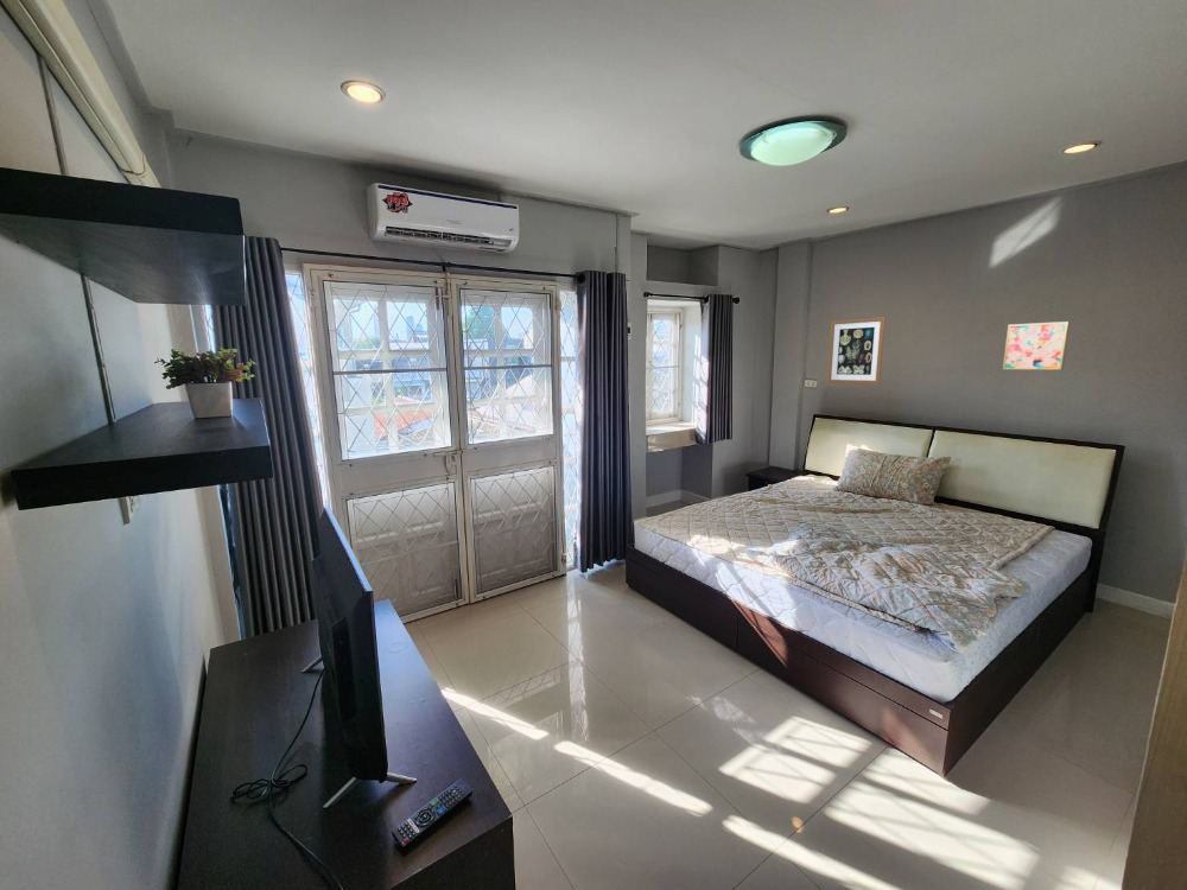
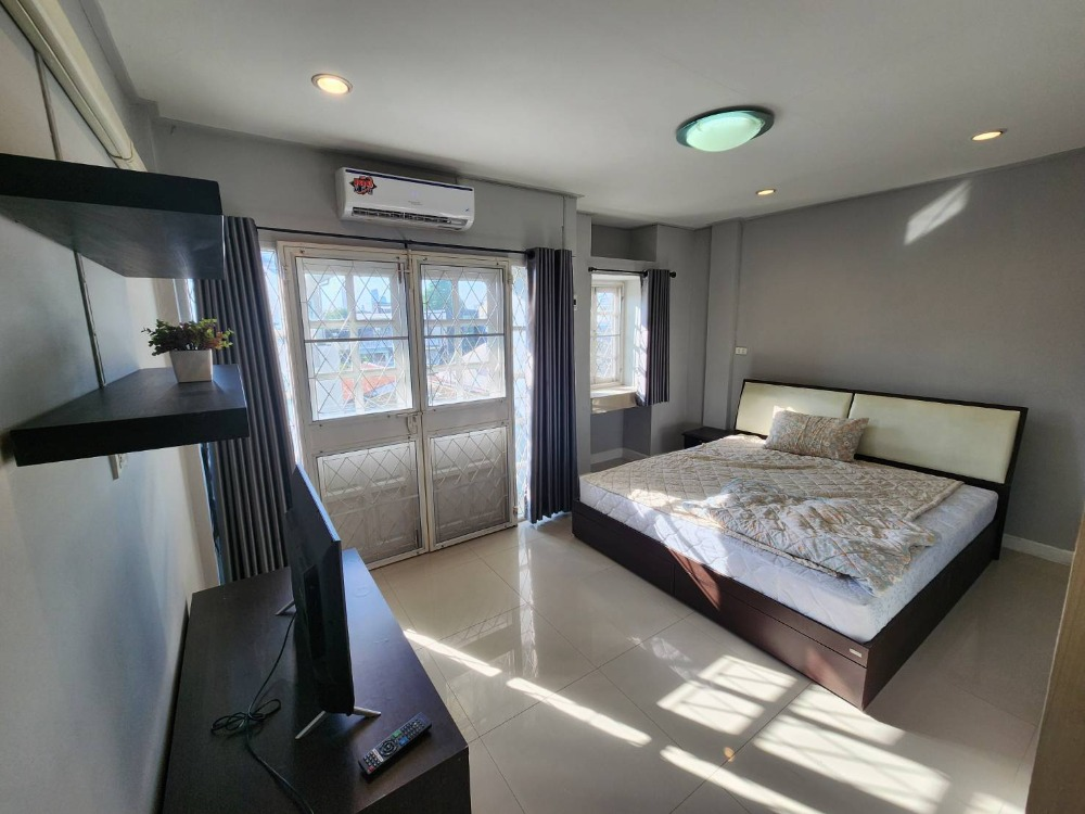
- wall art (1034, 347)
- wall art (855, 351)
